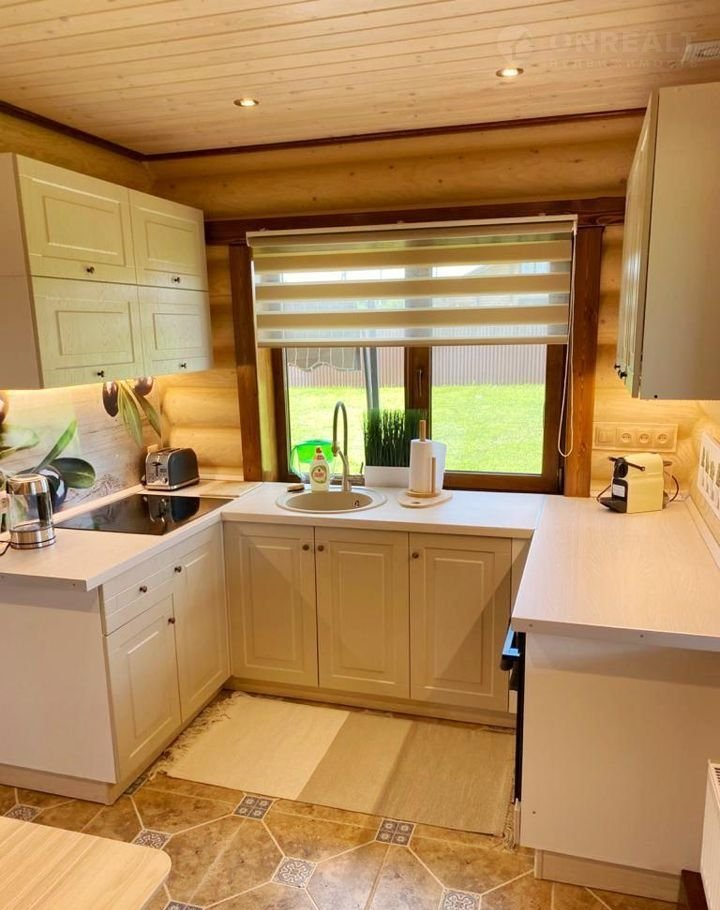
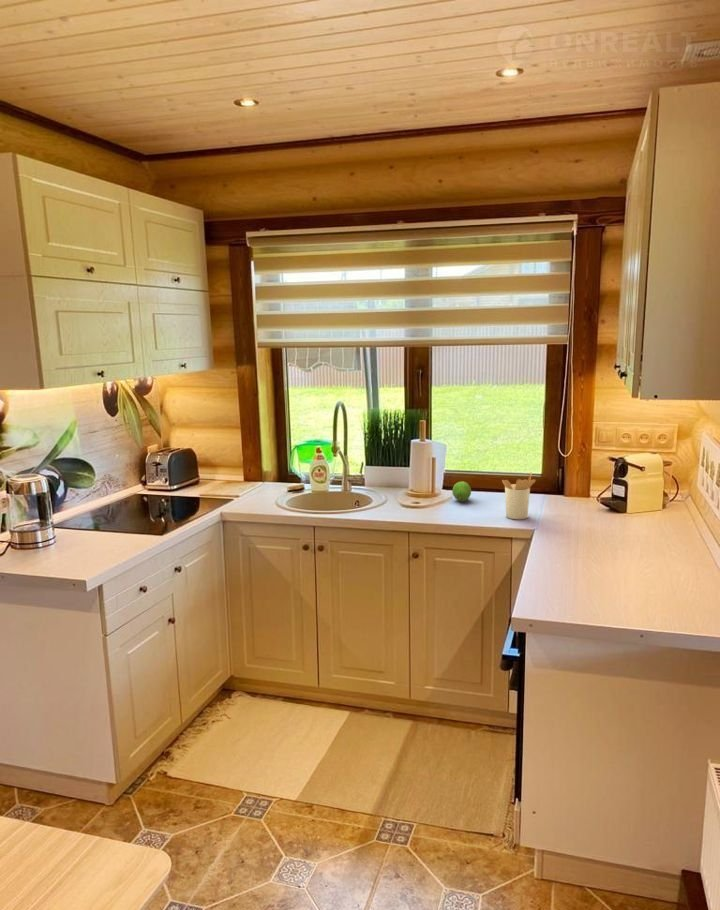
+ fruit (462, 491)
+ utensil holder (520, 496)
